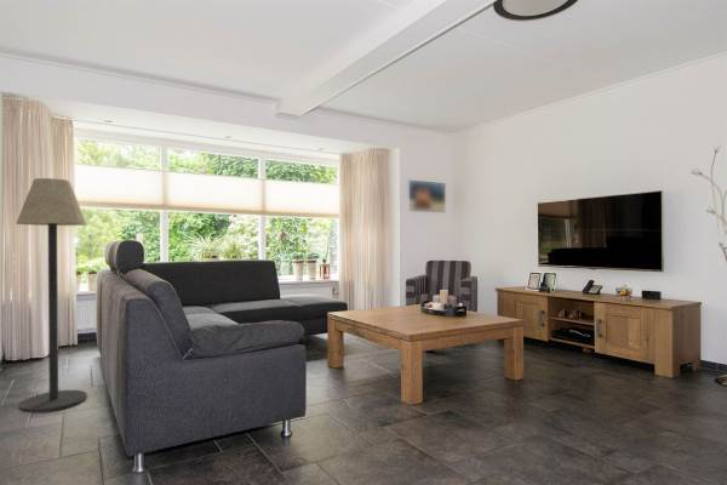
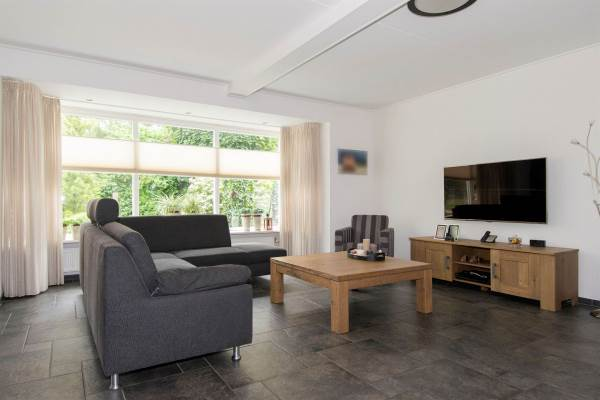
- floor lamp (52, 291)
